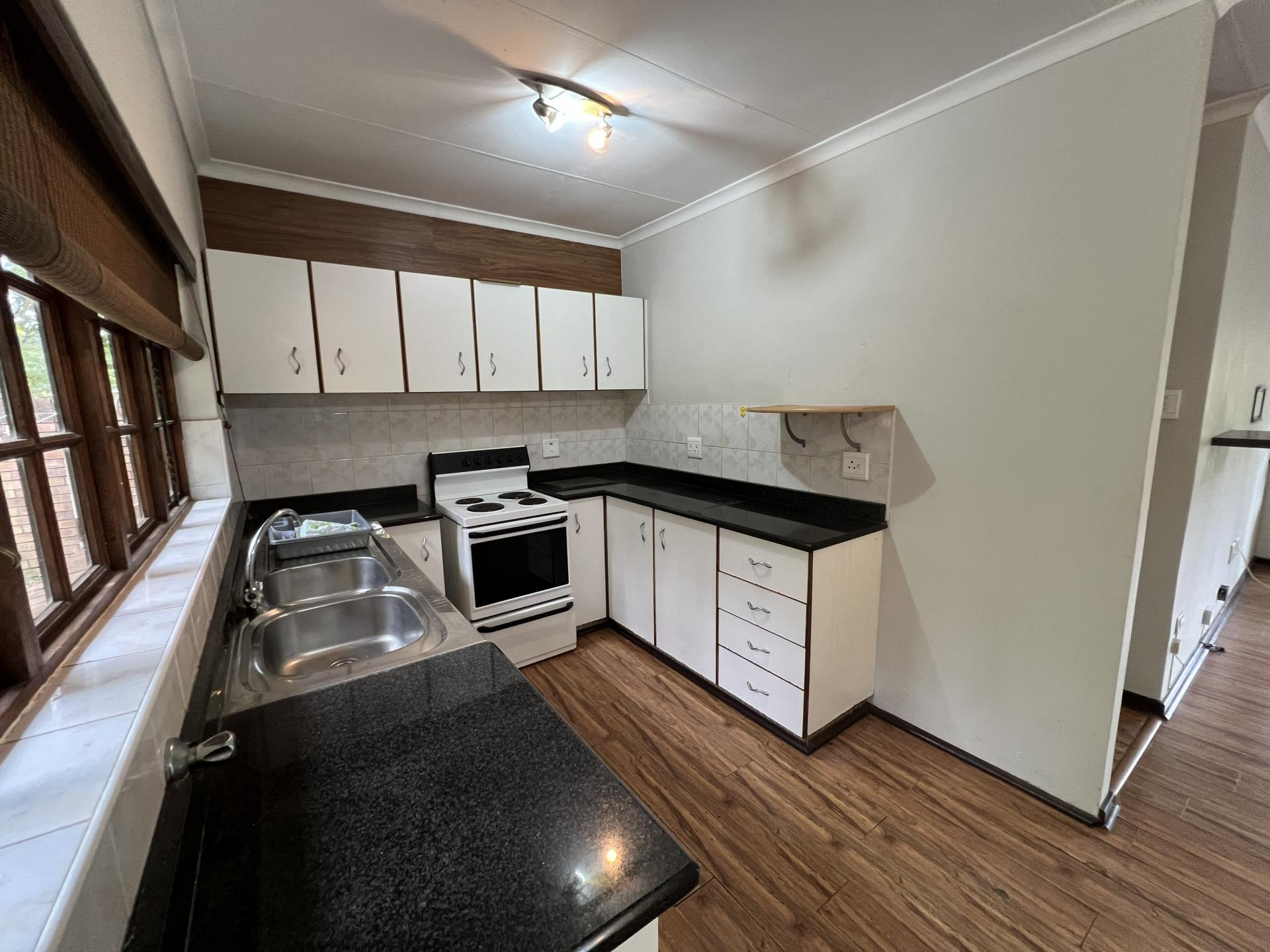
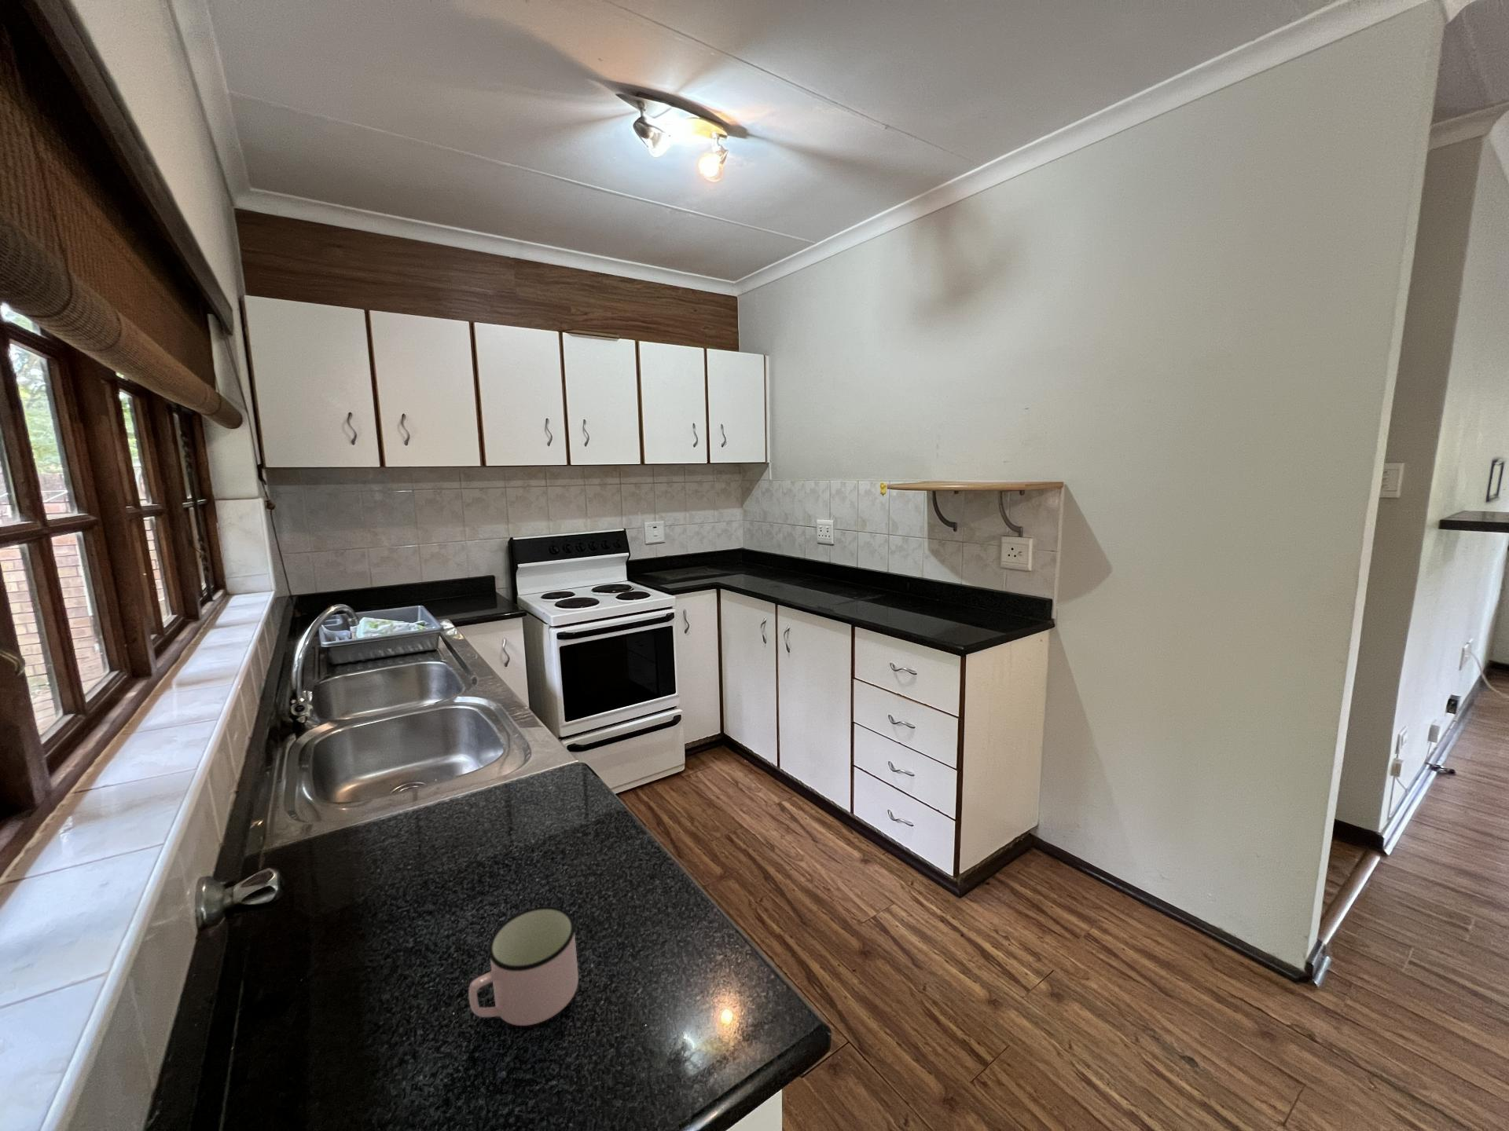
+ mug (524, 972)
